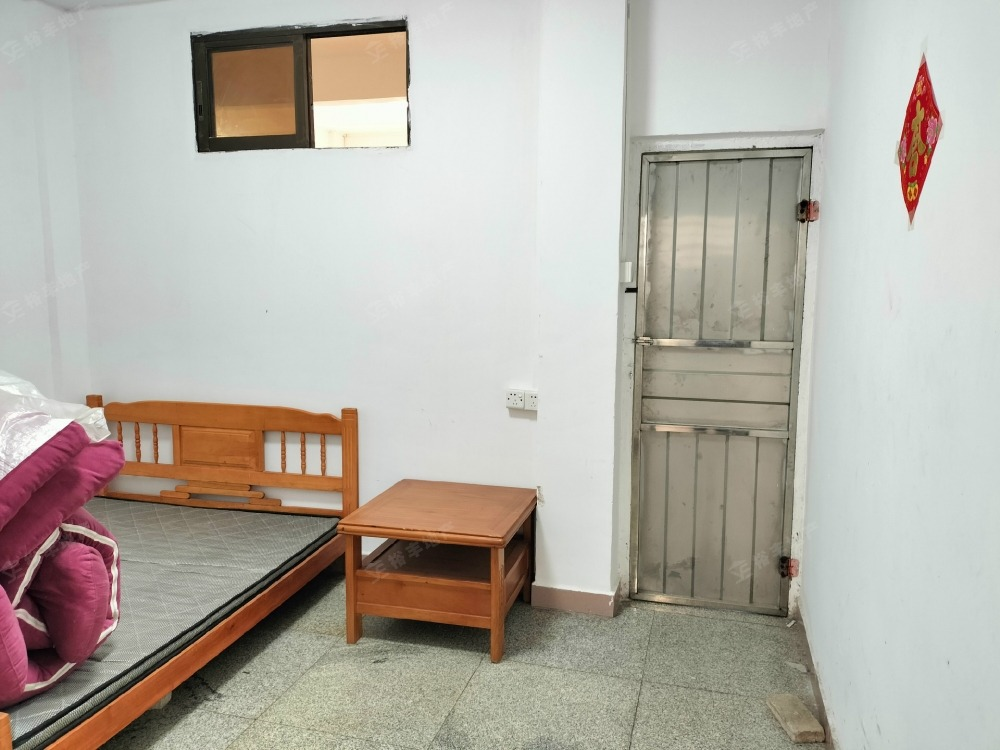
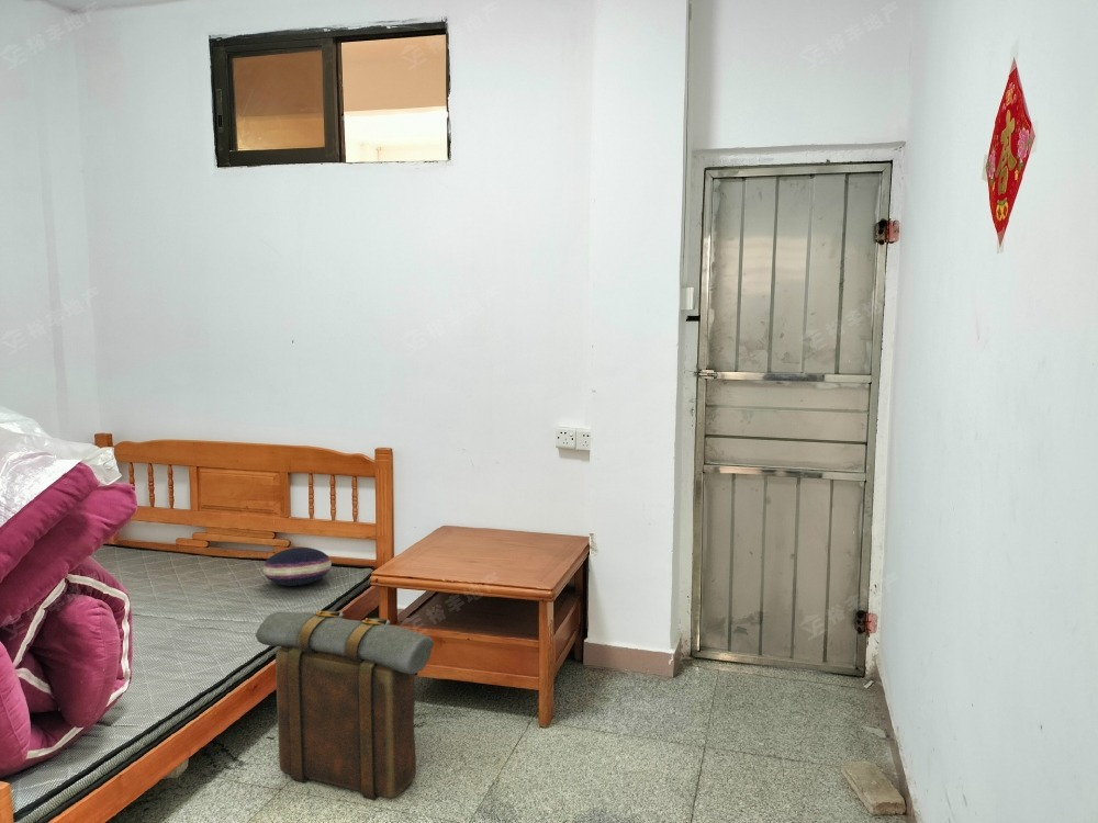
+ cushion (296, 566)
+ backpack (346, 696)
